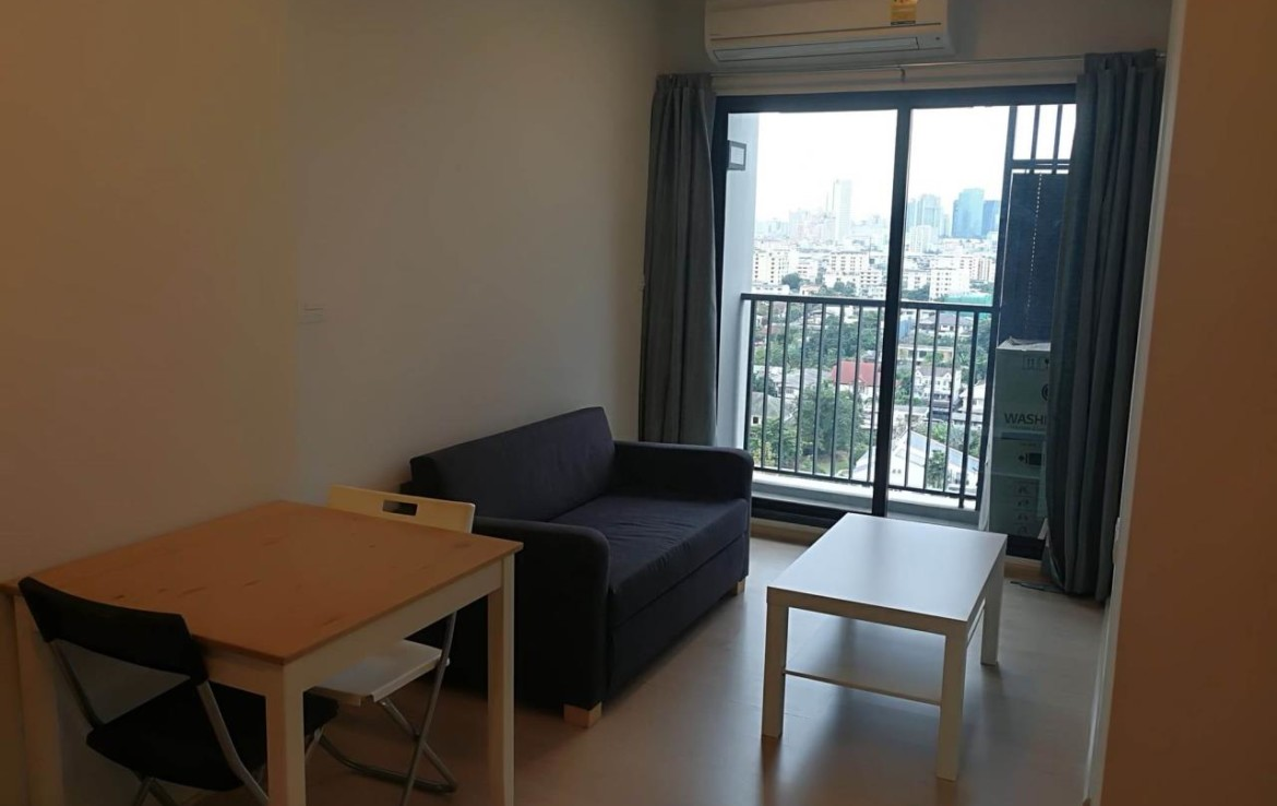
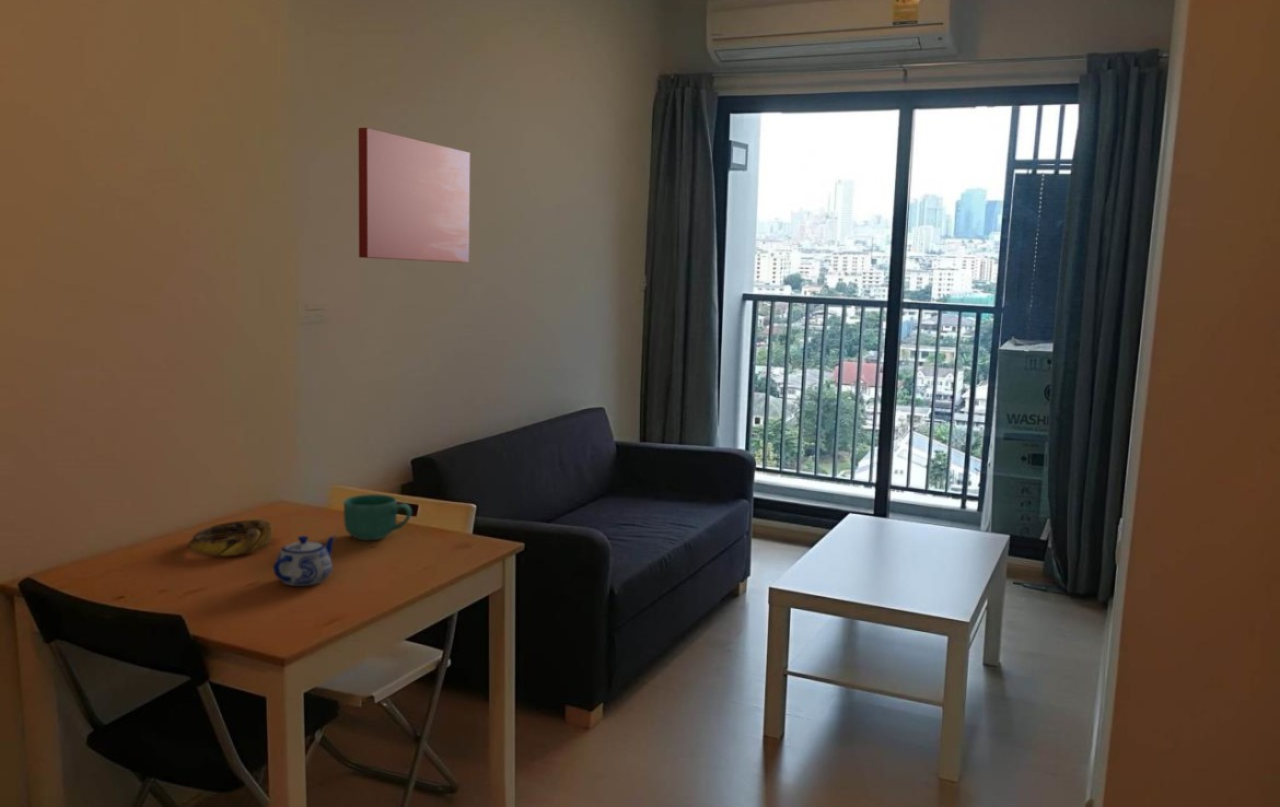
+ wall art (418, 200)
+ teapot (306, 557)
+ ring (234, 535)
+ mug (377, 518)
